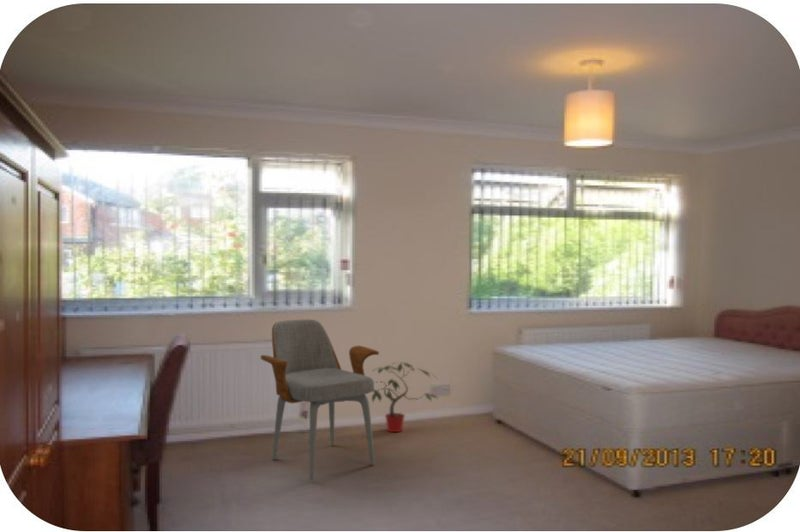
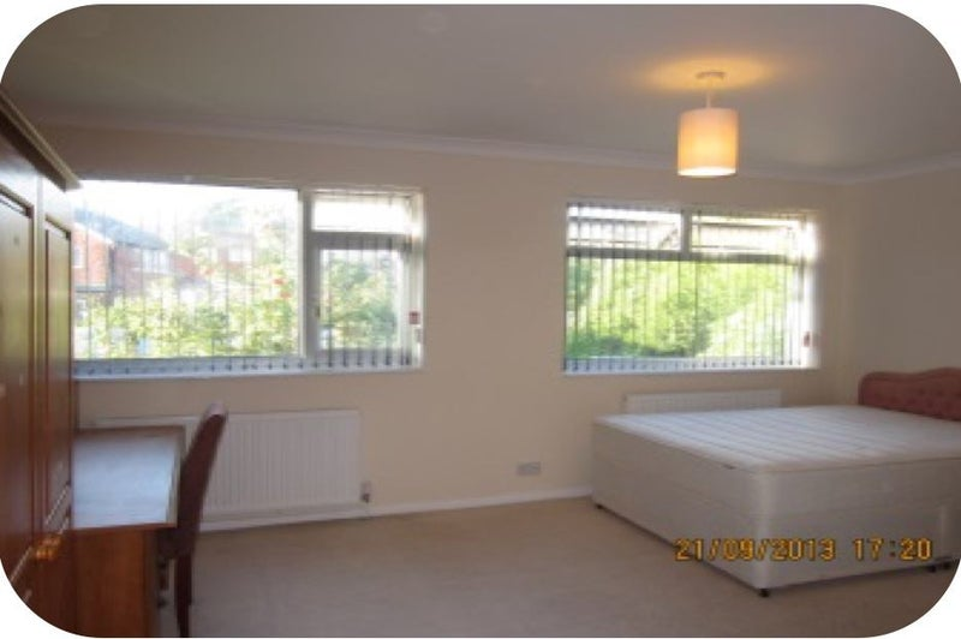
- potted plant (398, 396)
- armchair (317, 391)
